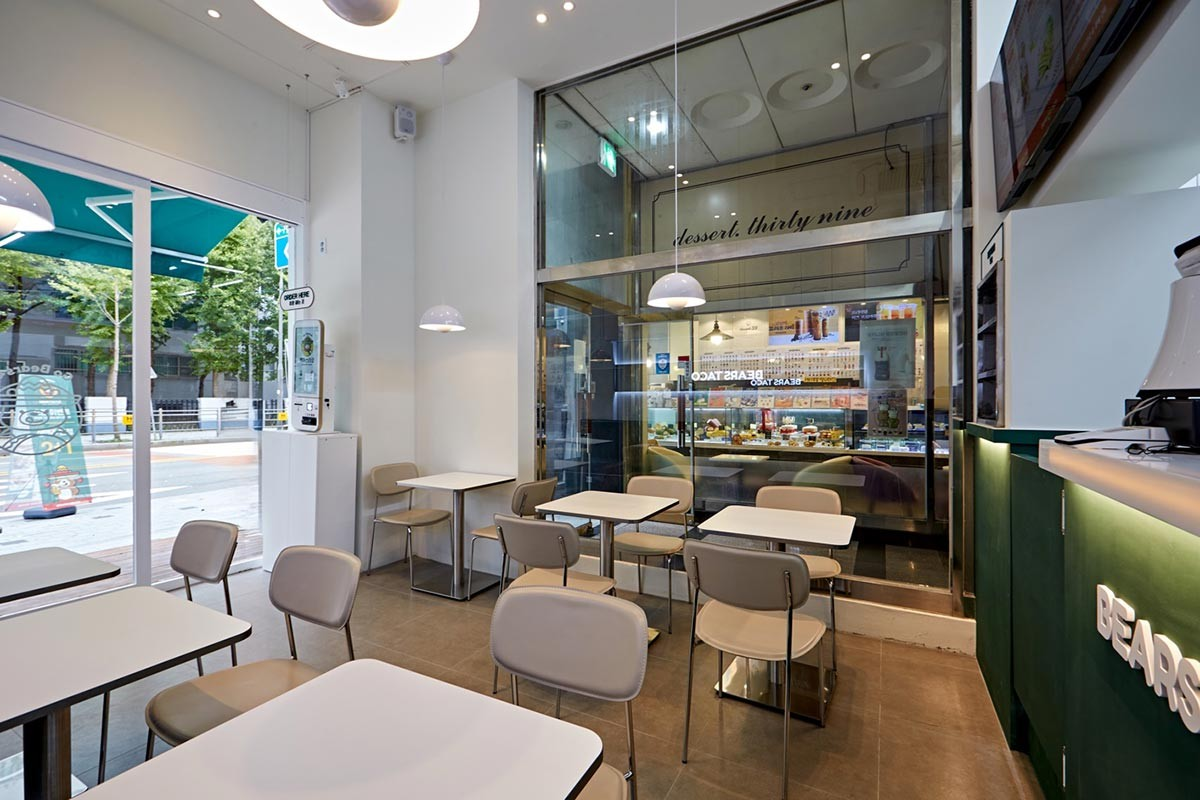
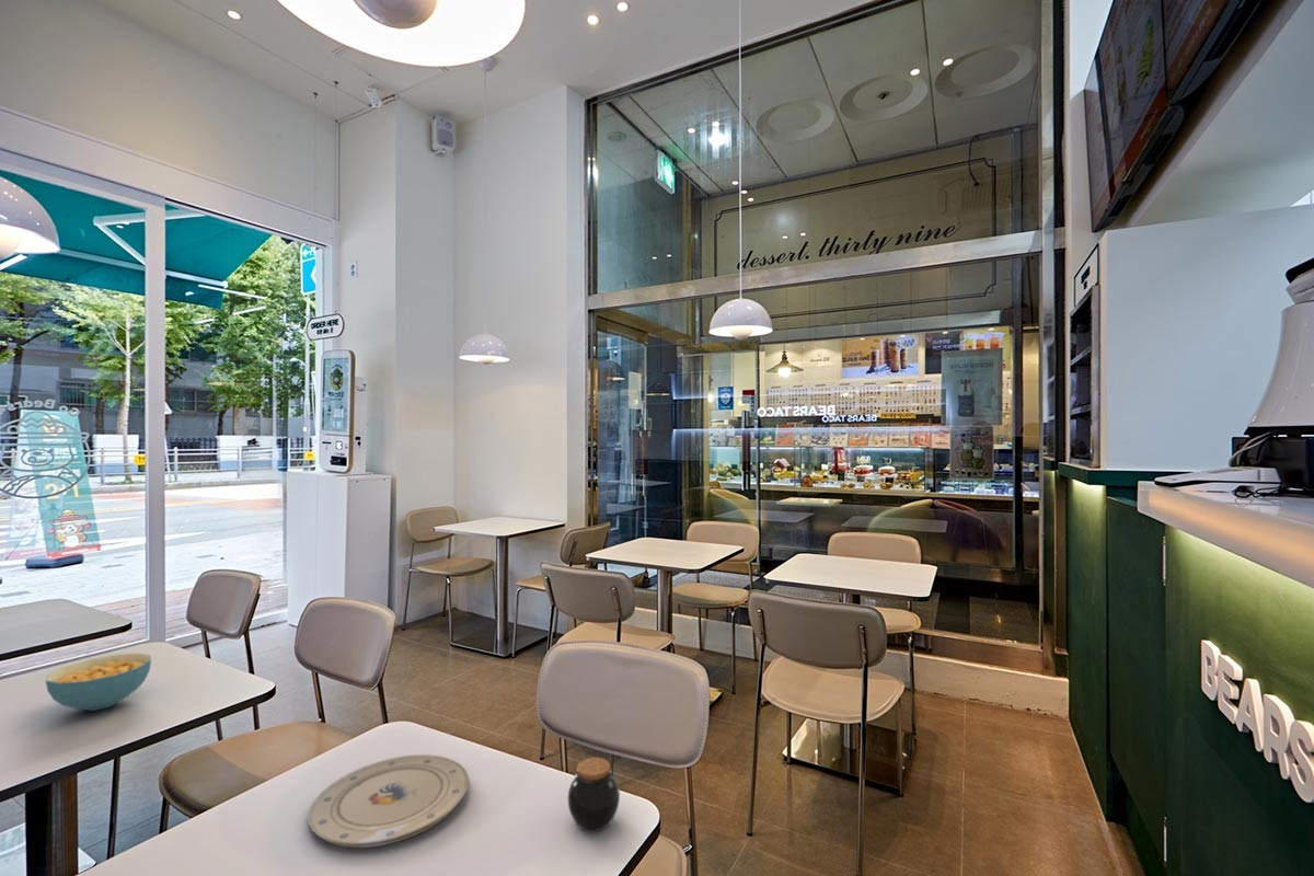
+ jar (593, 793)
+ cereal bowl (101, 685)
+ plate (392, 797)
